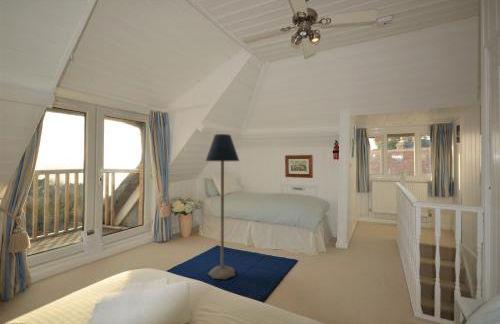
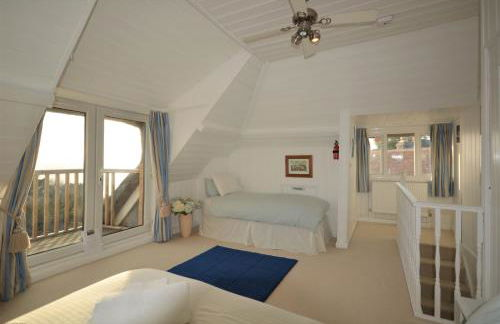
- floor lamp (222, 203)
